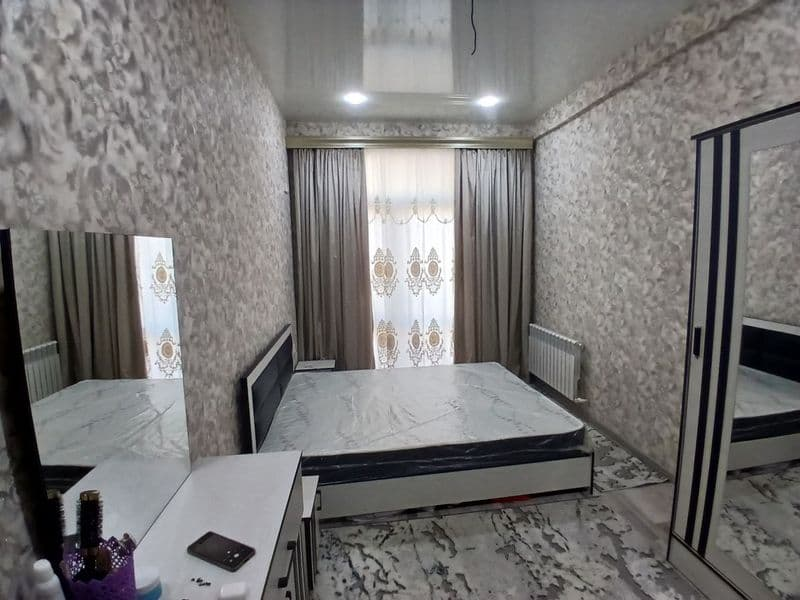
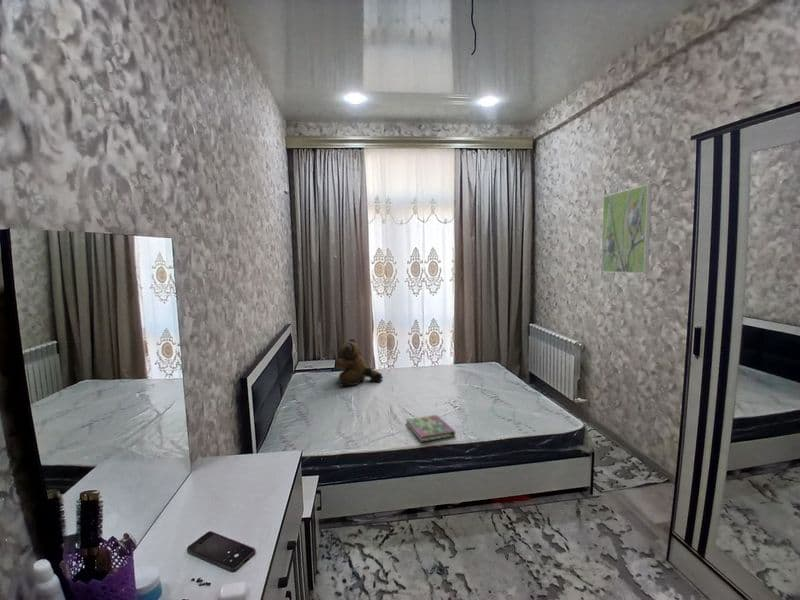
+ teddy bear (360, 359)
+ book (429, 427)
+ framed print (624, 232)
